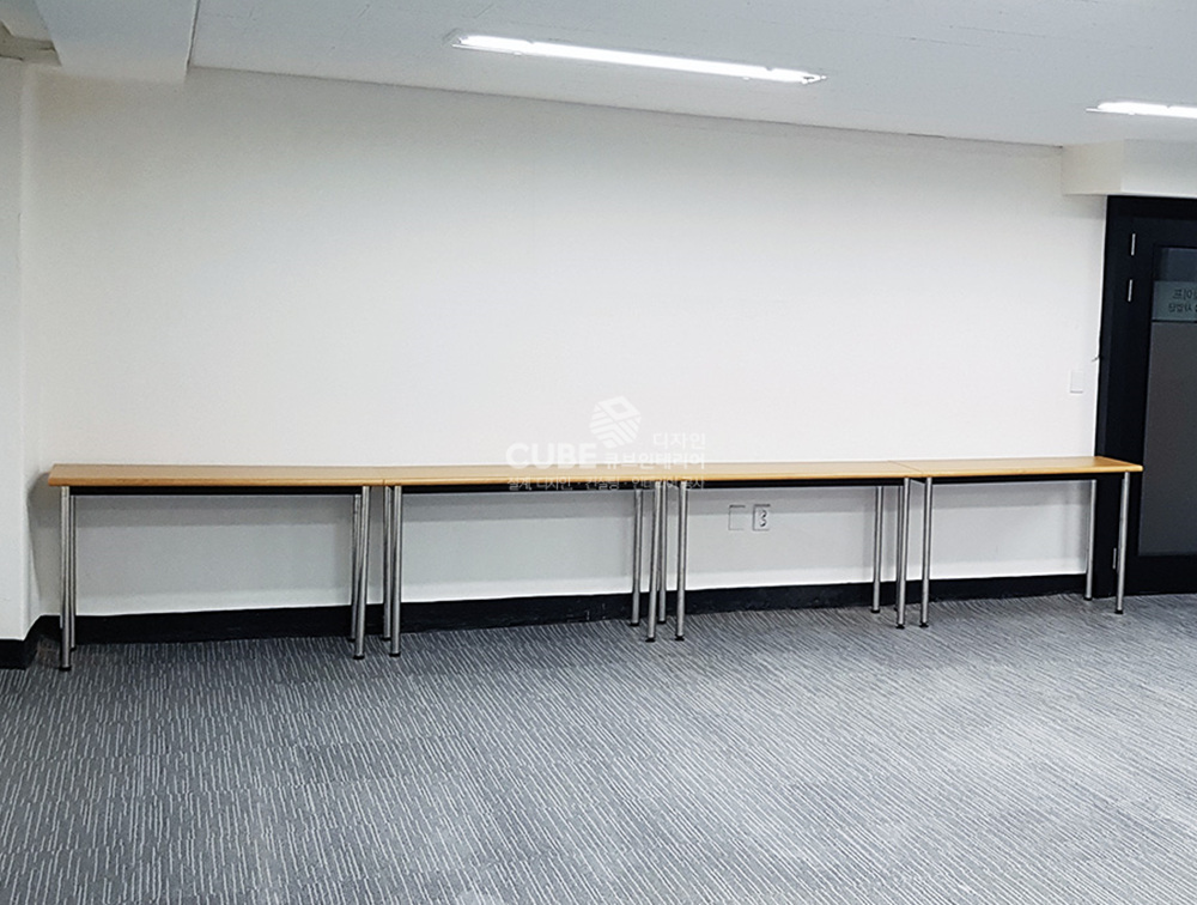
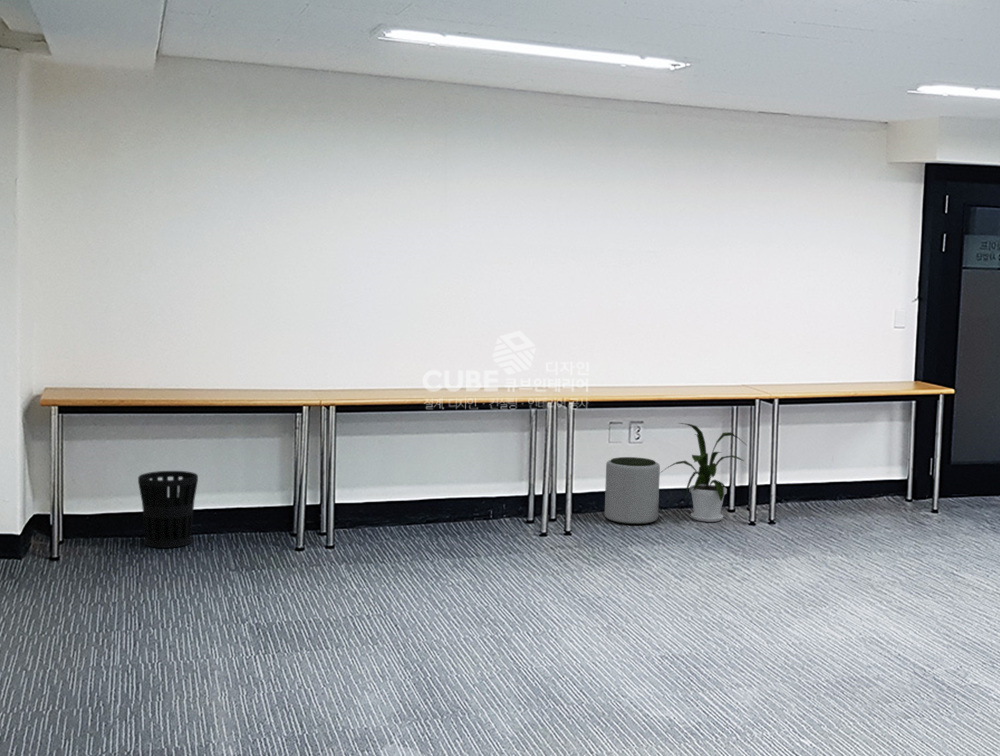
+ plant pot (632, 490)
+ wastebasket (168, 509)
+ house plant (707, 471)
